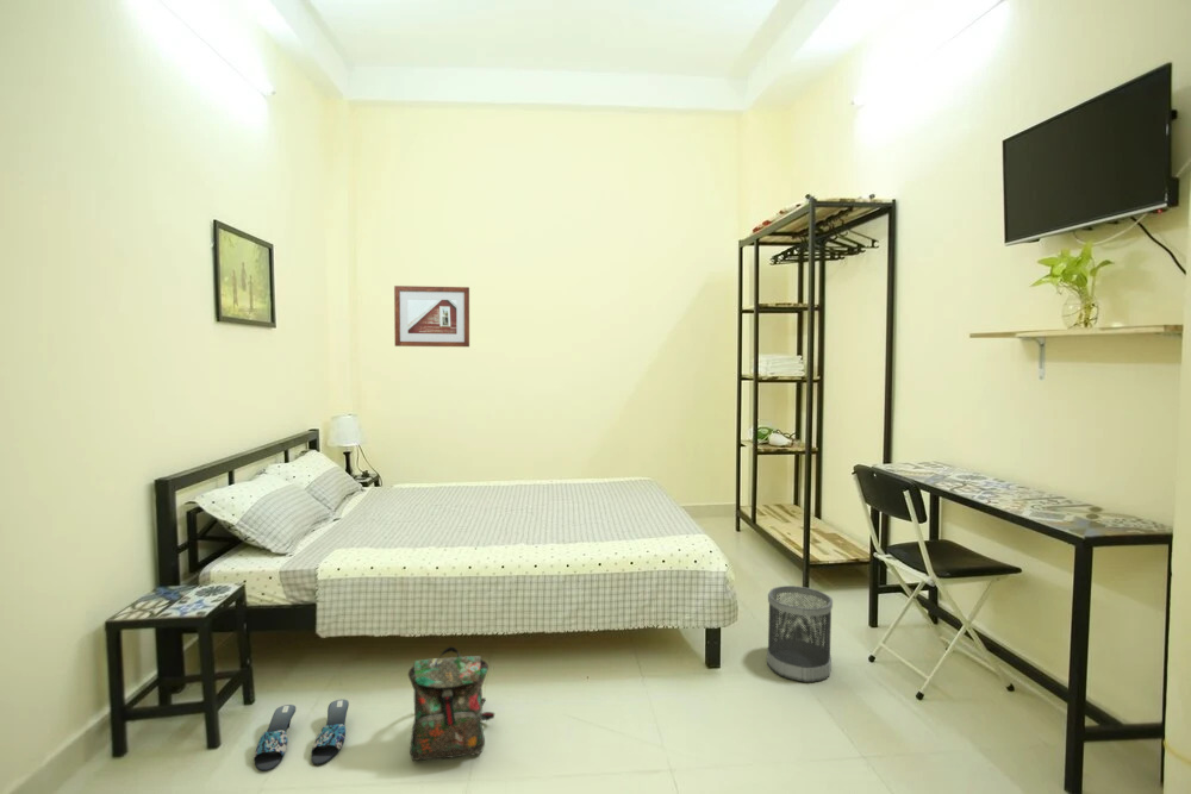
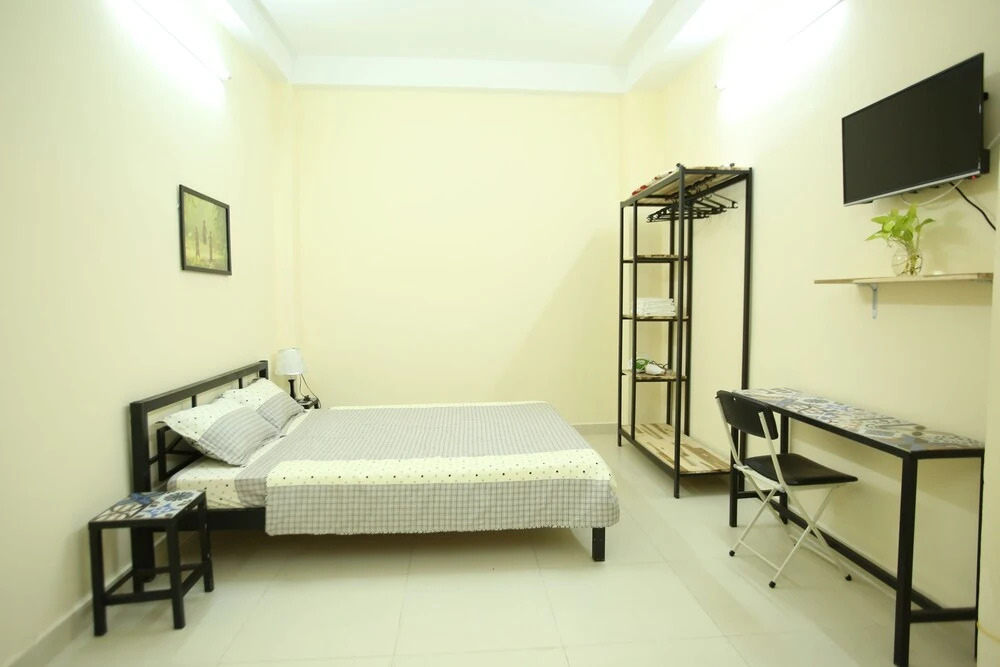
- backpack (454, 693)
- wastebasket (799, 631)
- slippers (317, 736)
- picture frame (432, 317)
